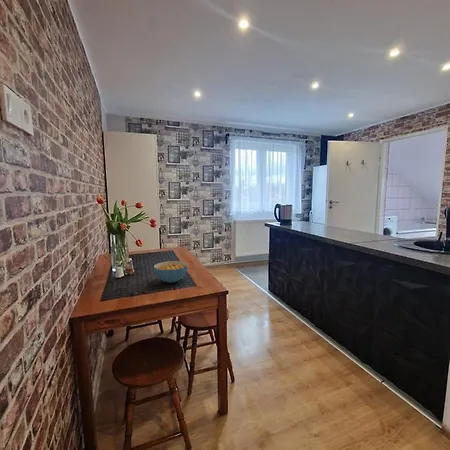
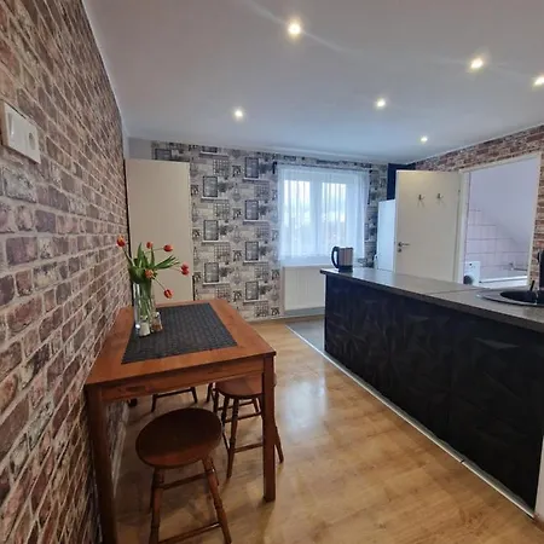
- cereal bowl (171, 273)
